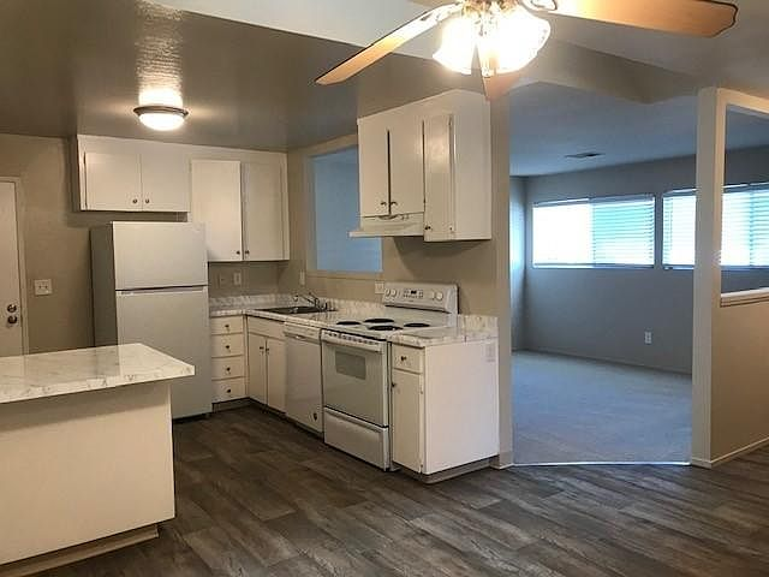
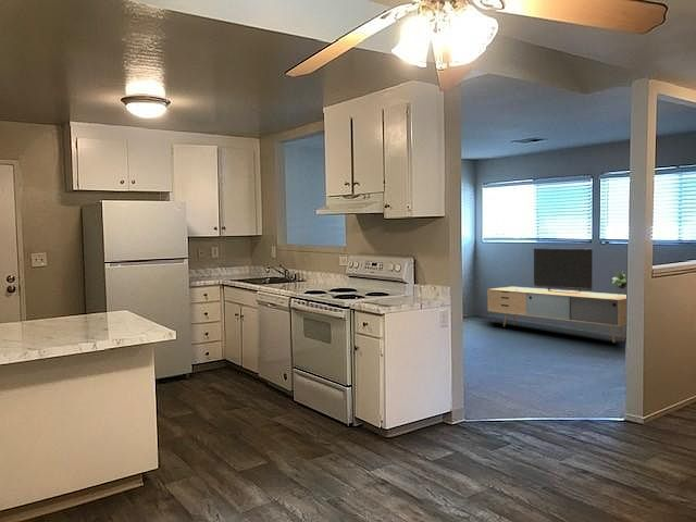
+ media console (559, 290)
